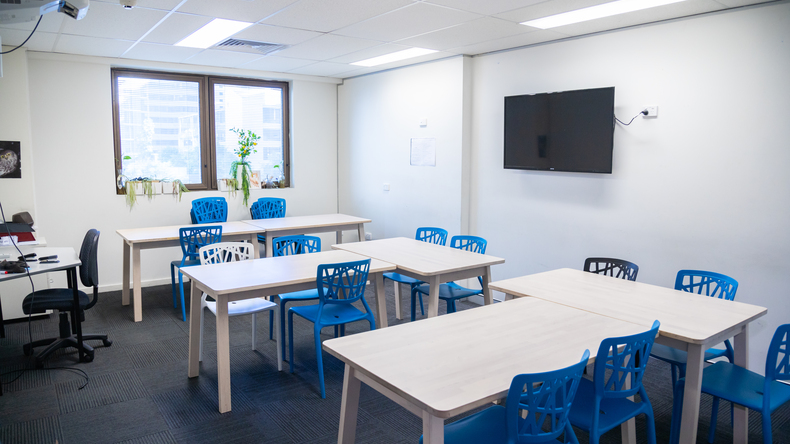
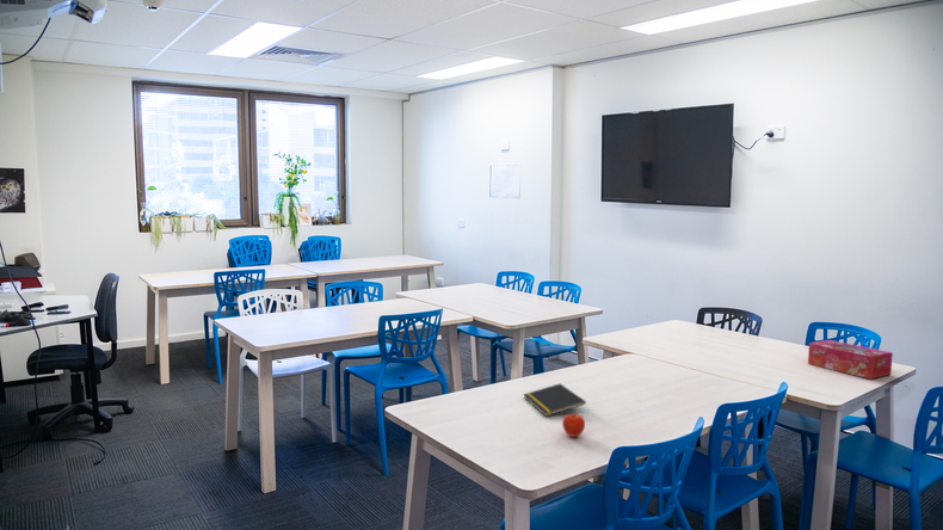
+ tissue box (849, 358)
+ fruit (573, 424)
+ notepad (553, 399)
